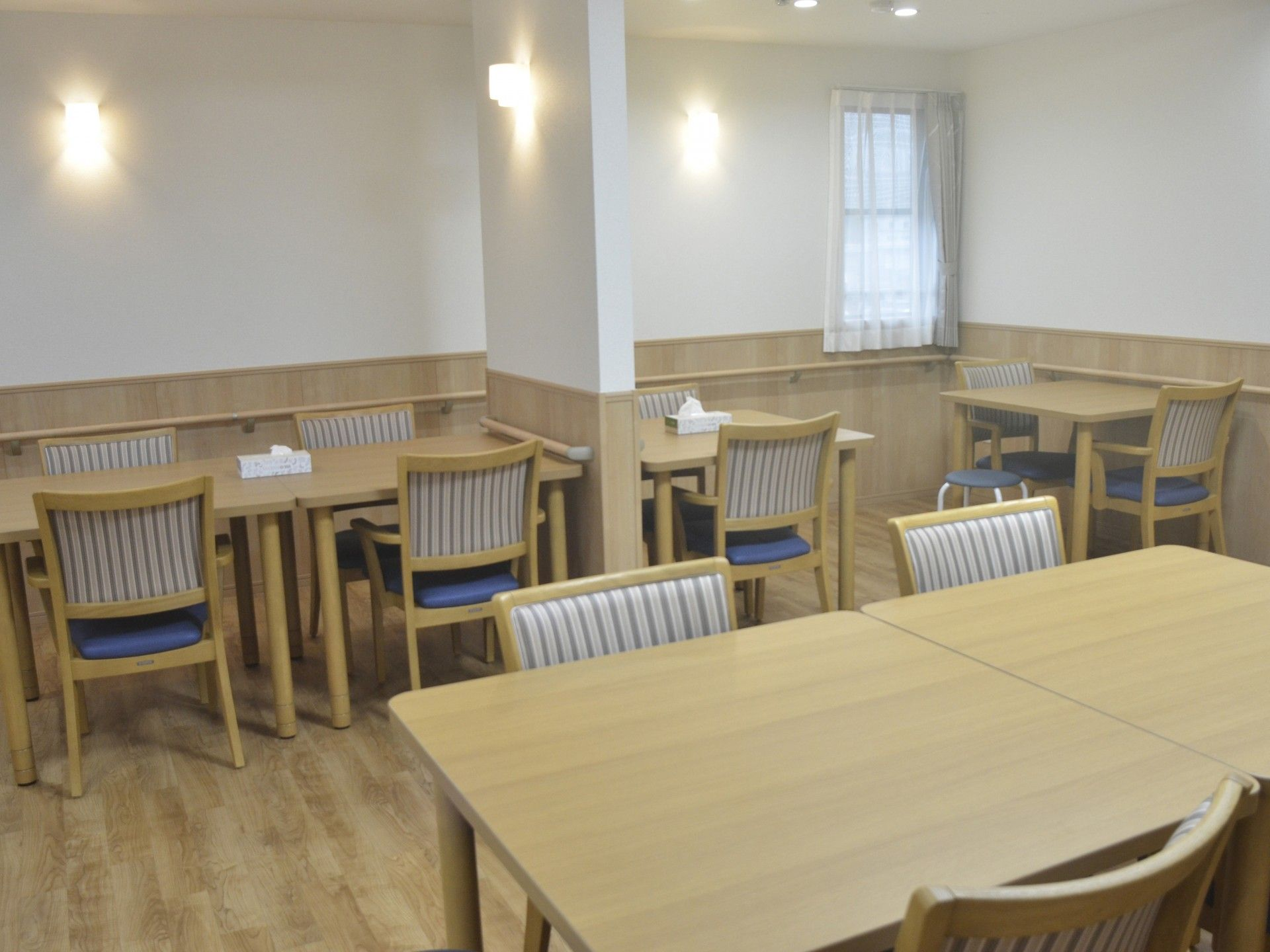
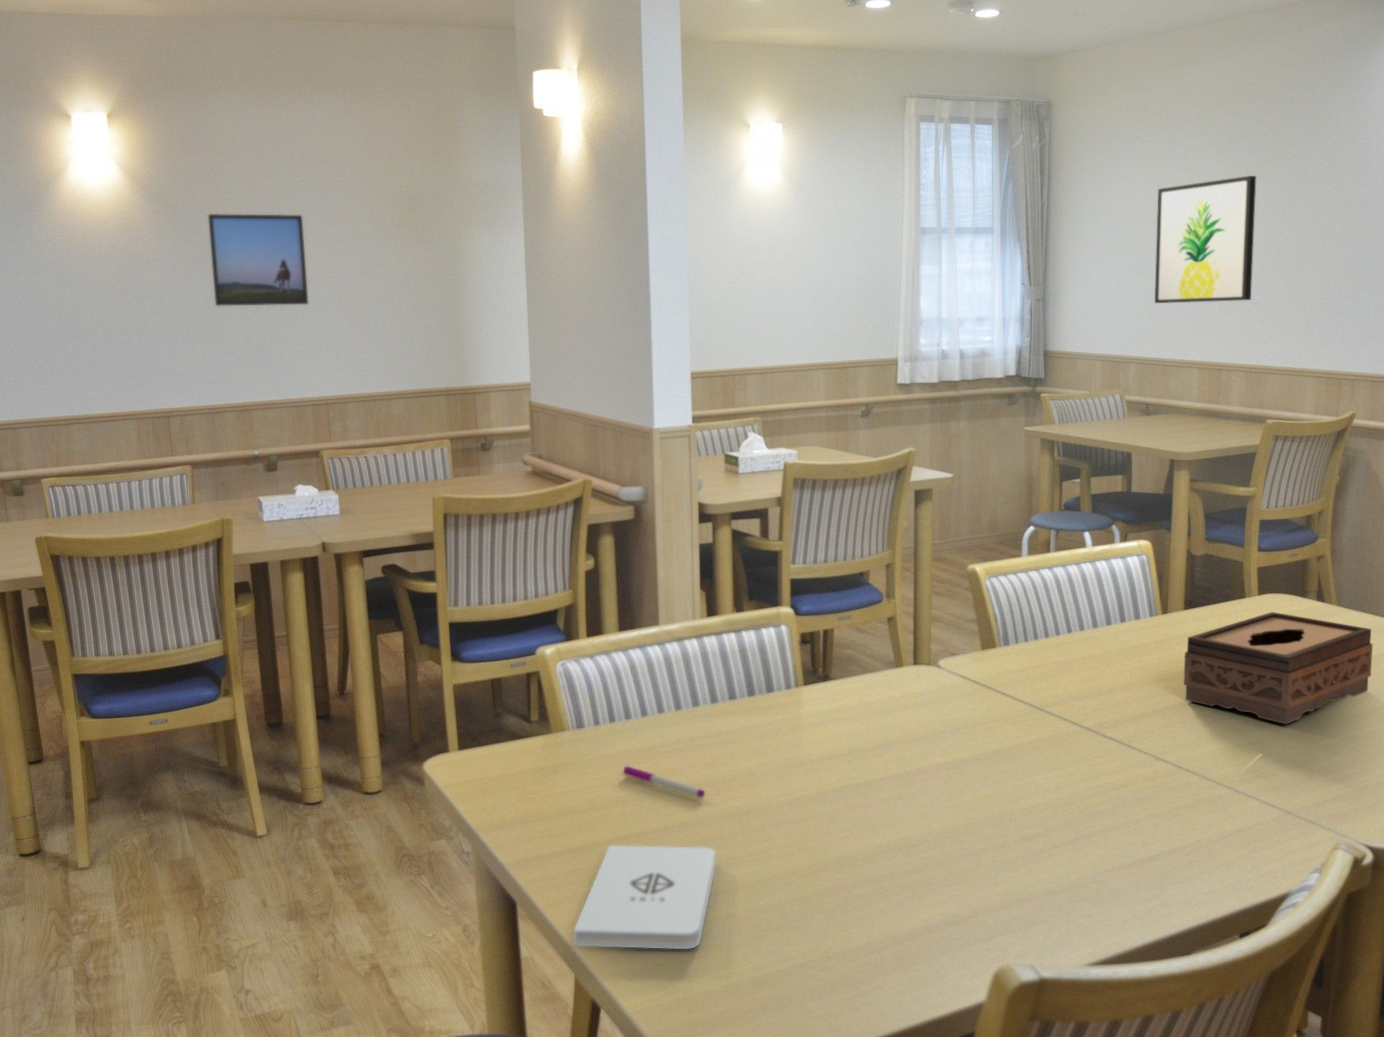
+ pen (664, 781)
+ tissue box (1278, 664)
+ wall art (1202, 242)
+ notepad (651, 893)
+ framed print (258, 260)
